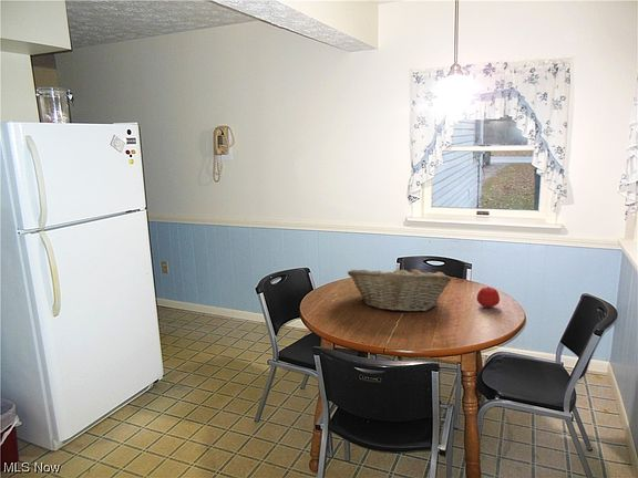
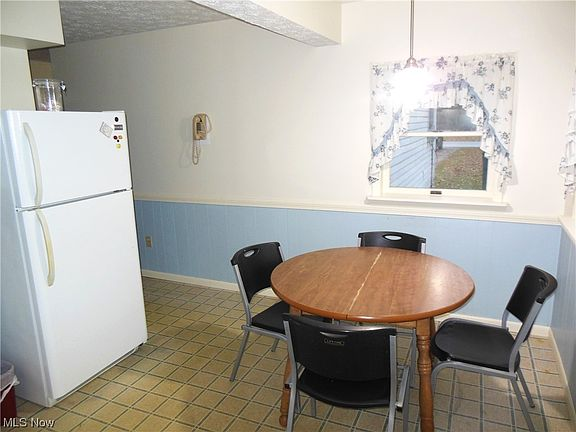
- fruit basket (398, 283)
- apple (487, 297)
